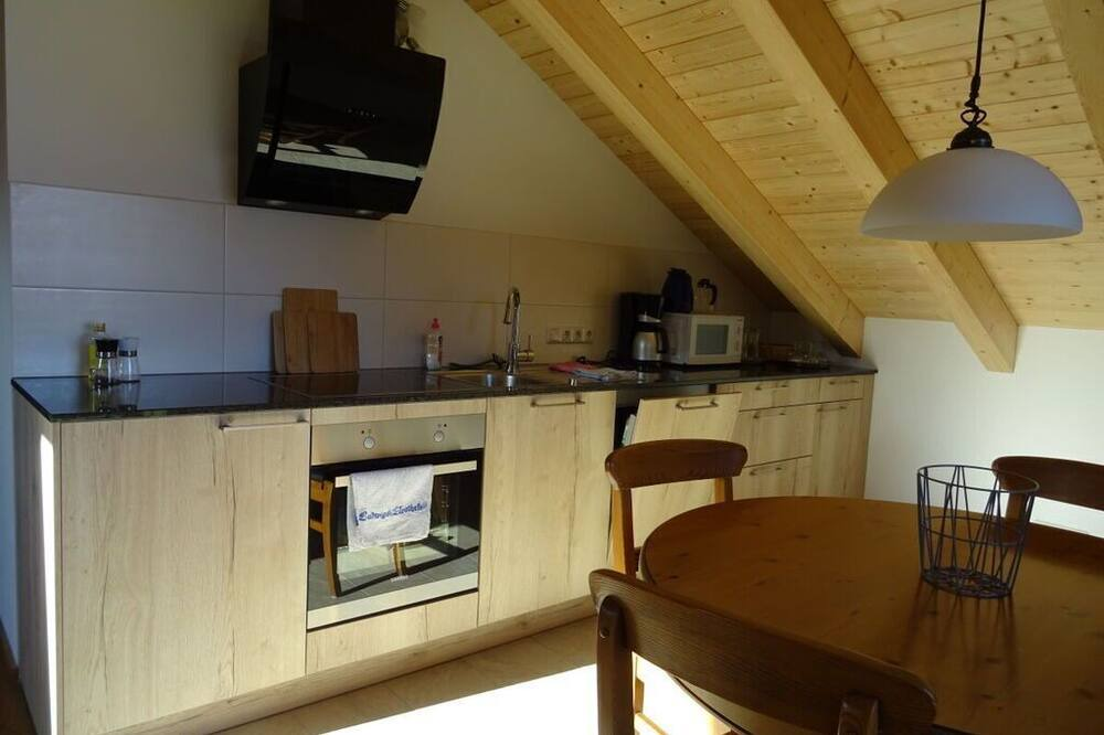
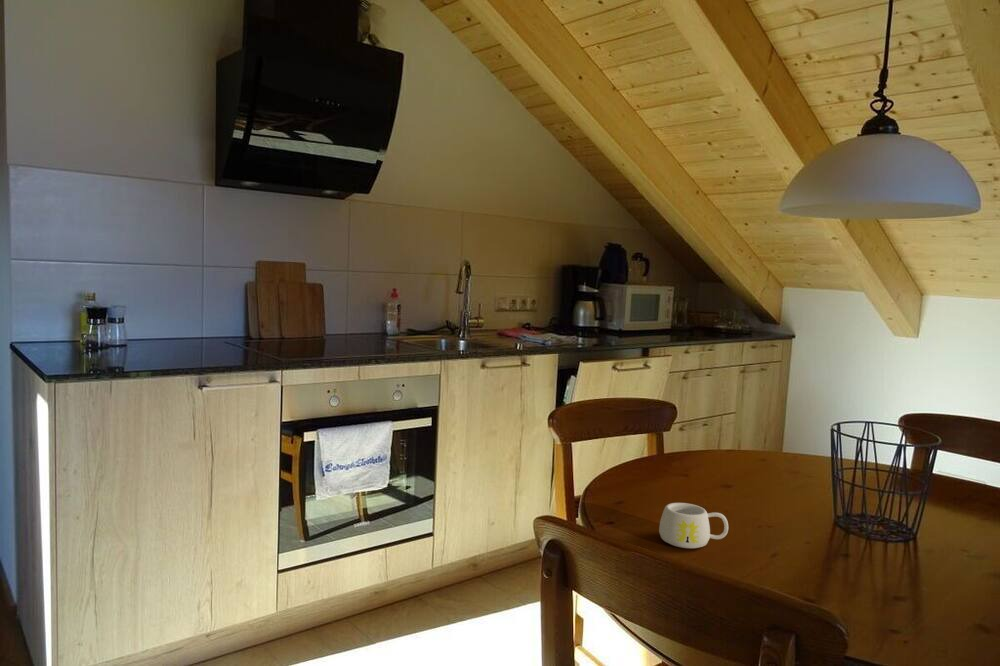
+ mug (693, 525)
